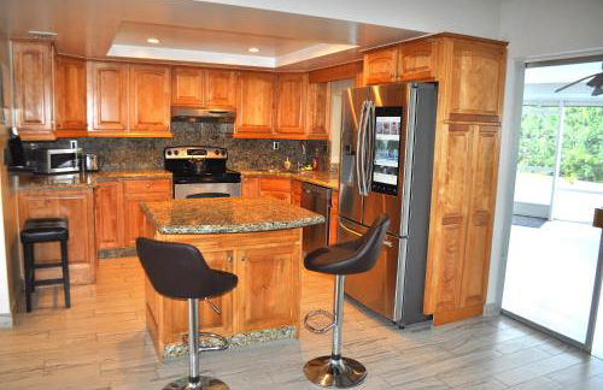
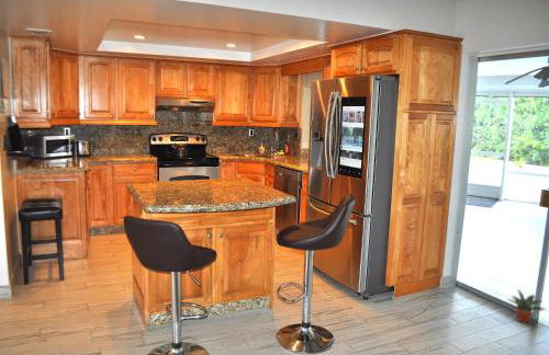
+ potted plant (524, 306)
